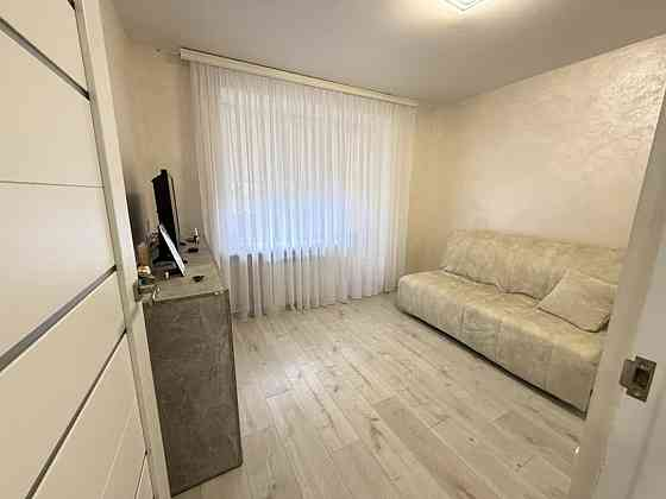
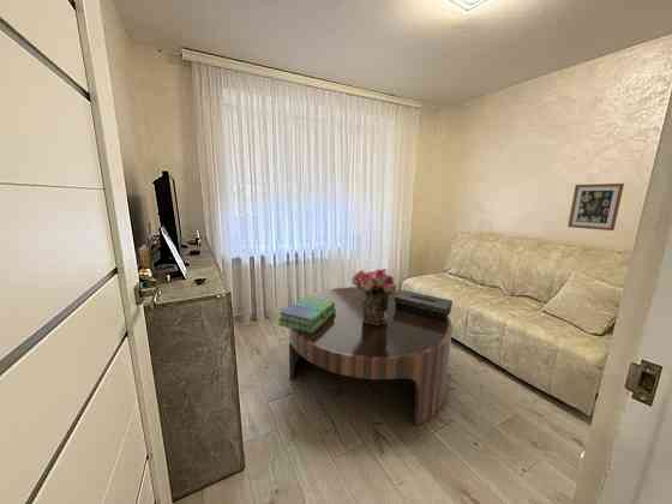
+ decorative box (422, 304)
+ stack of books (308, 312)
+ bouquet (376, 293)
+ coffee table (366, 341)
+ wall art (593, 206)
